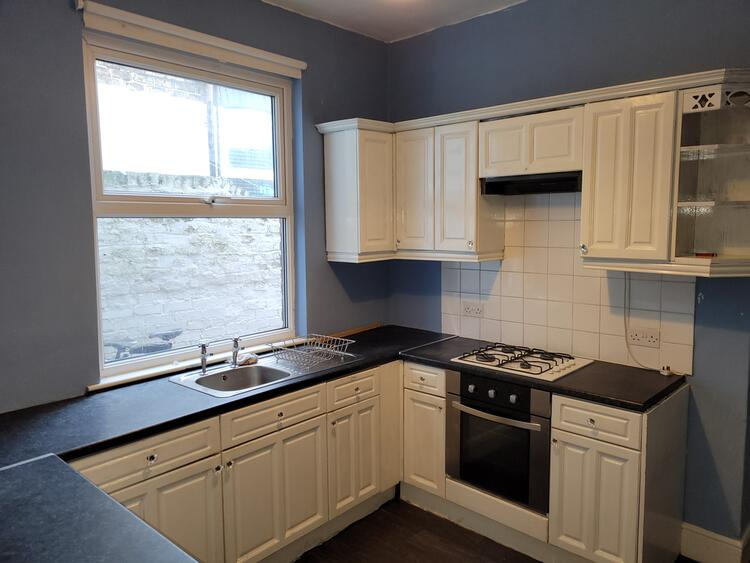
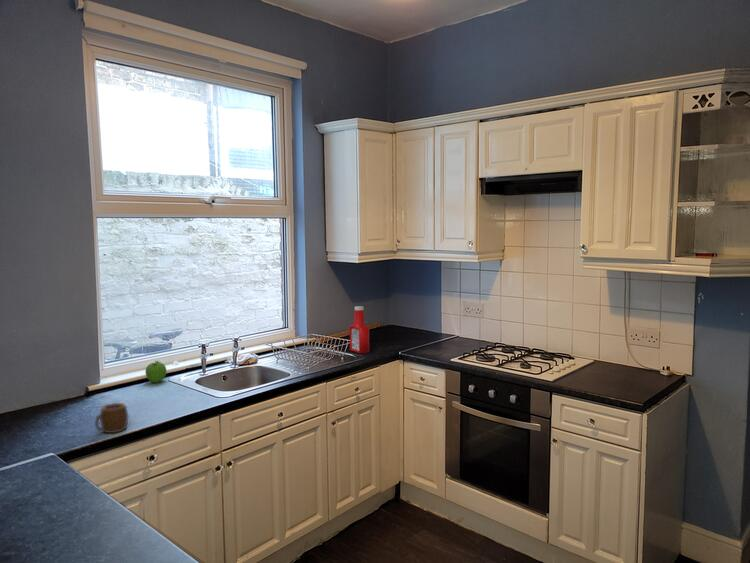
+ soap bottle (359, 328)
+ fruit (156, 371)
+ mug (110, 419)
